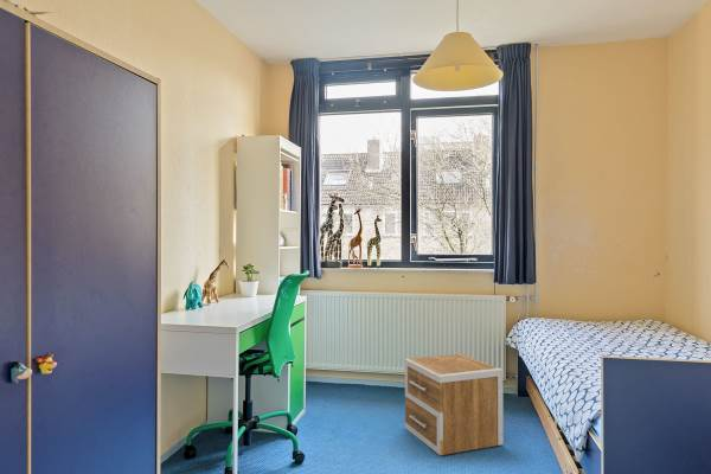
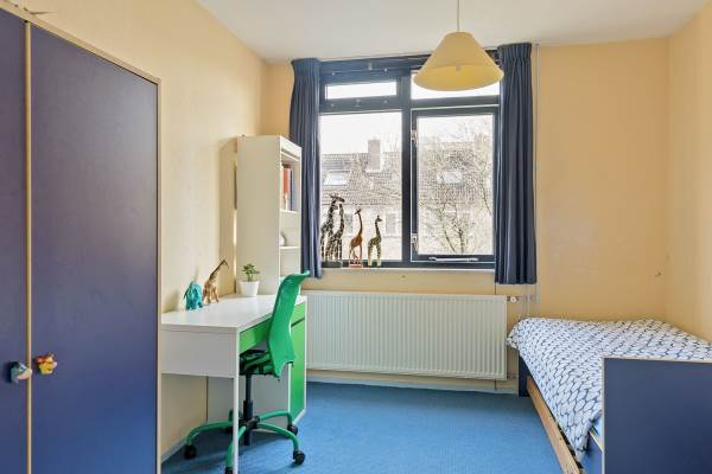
- nightstand (451, 399)
